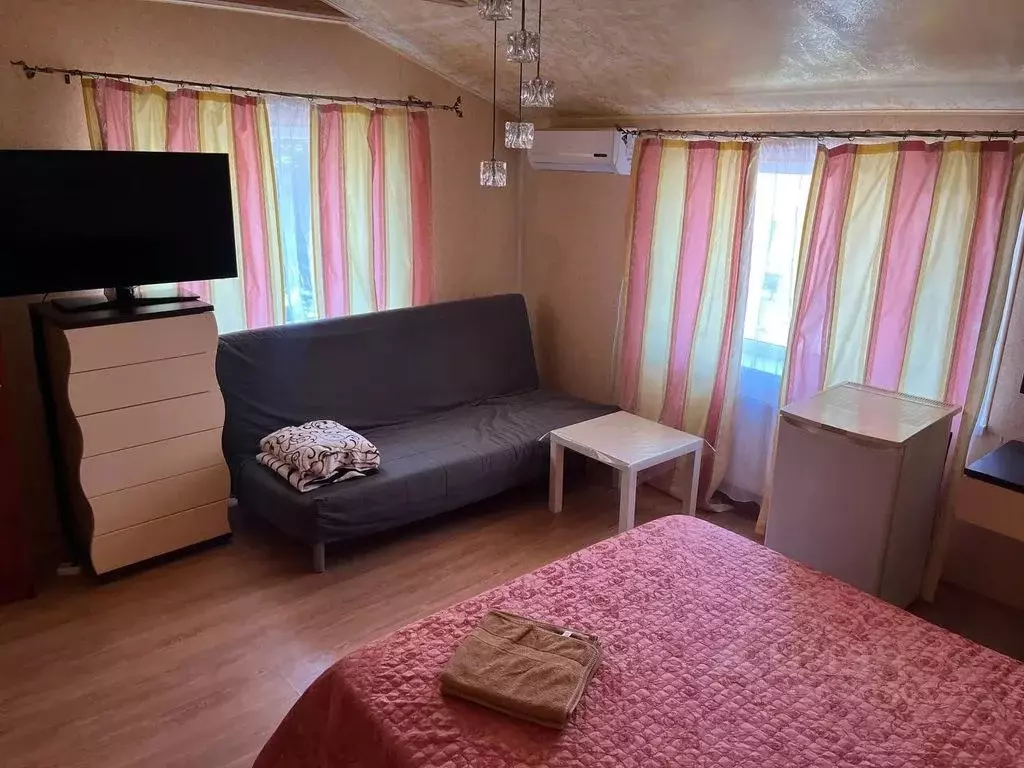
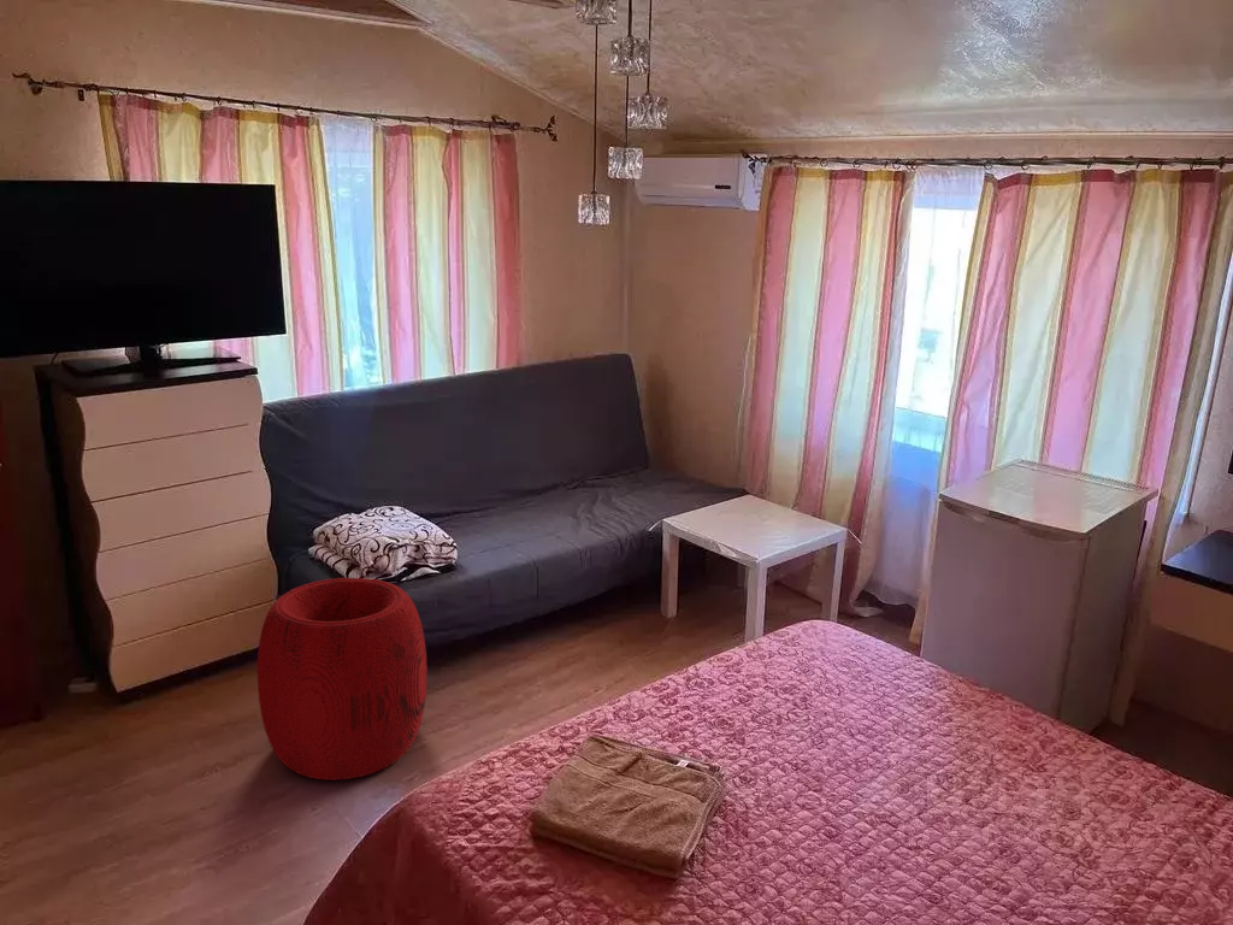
+ pouf (344, 673)
